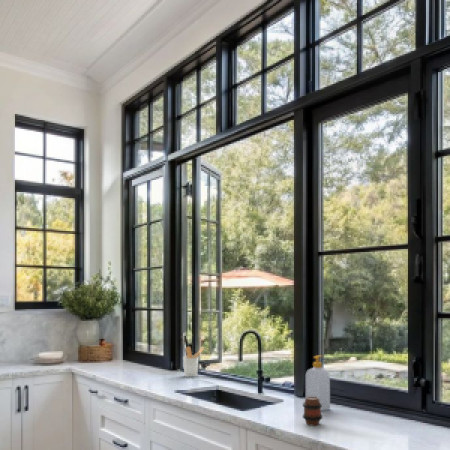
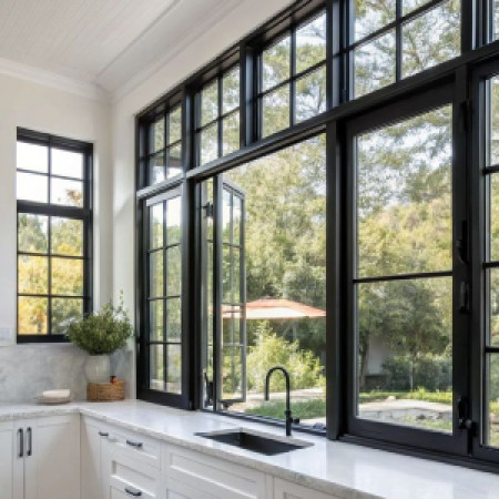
- soap bottle (318, 382)
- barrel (312, 410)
- utensil holder (194, 361)
